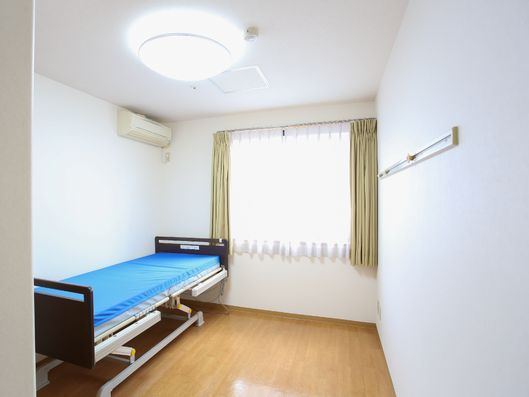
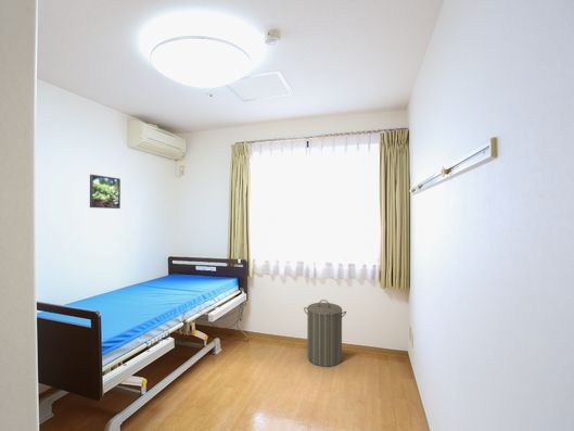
+ laundry hamper (324, 328)
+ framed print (105, 192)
